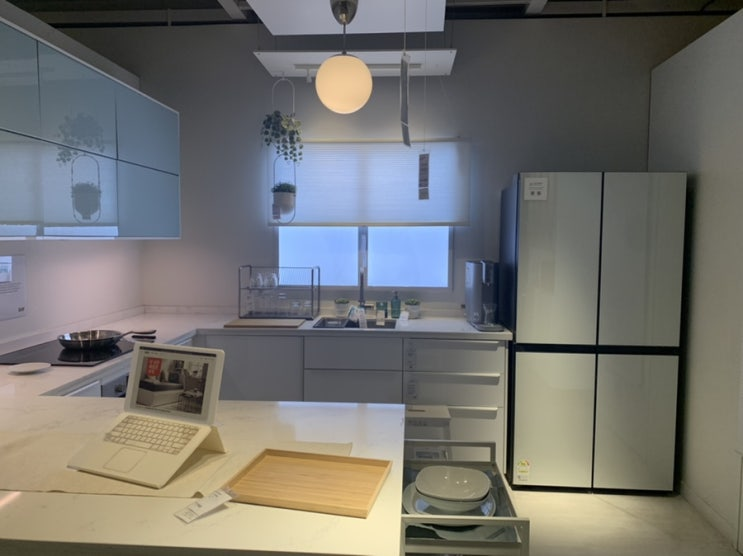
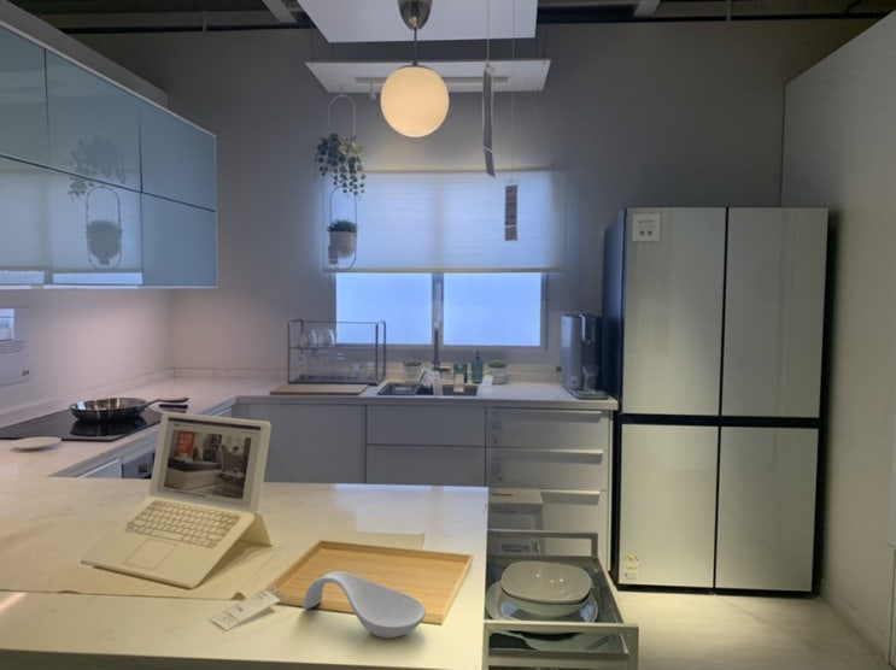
+ spoon rest (362, 601)
